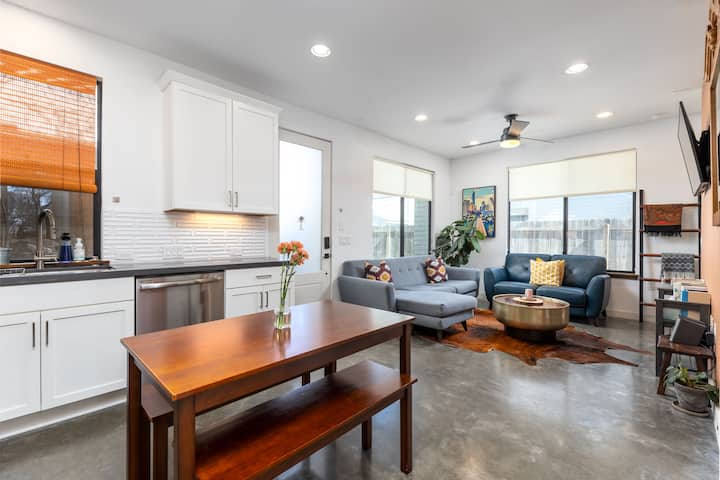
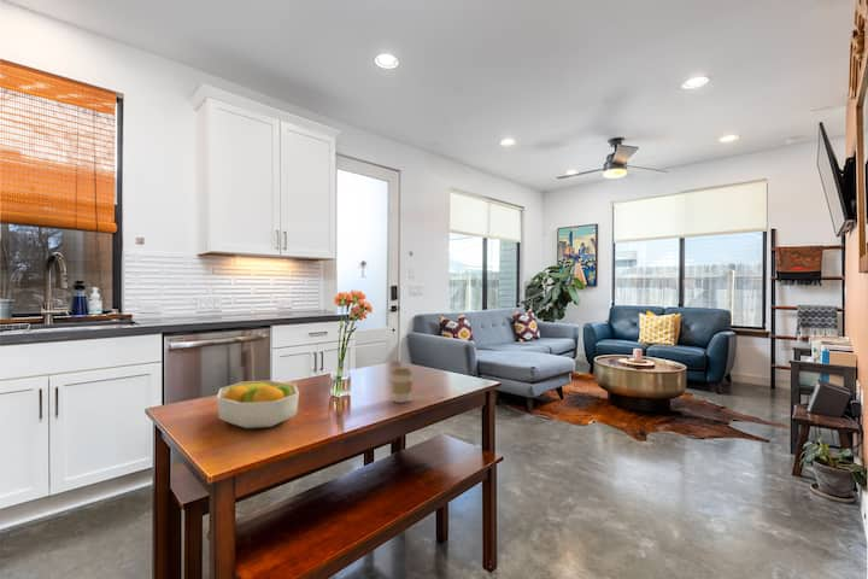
+ coffee cup (401, 384)
+ fruit bowl (258, 398)
